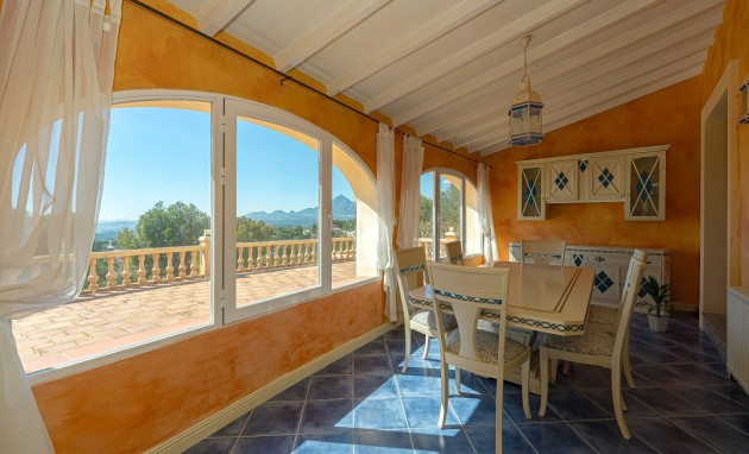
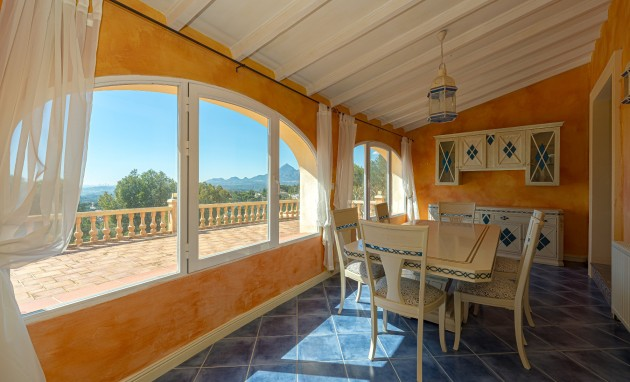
- indoor plant (660, 302)
